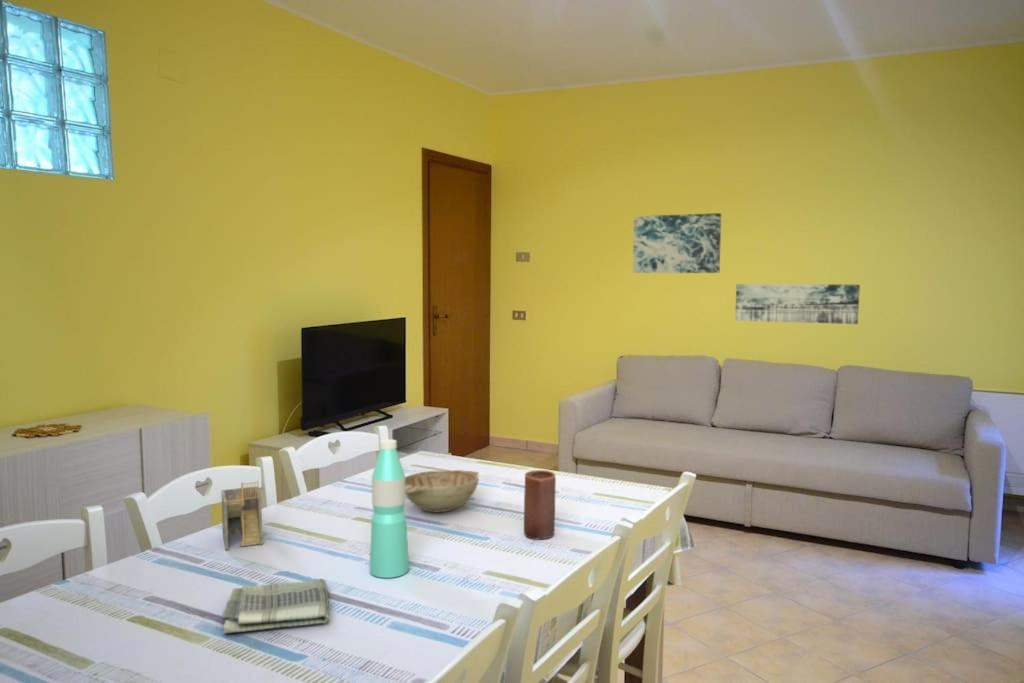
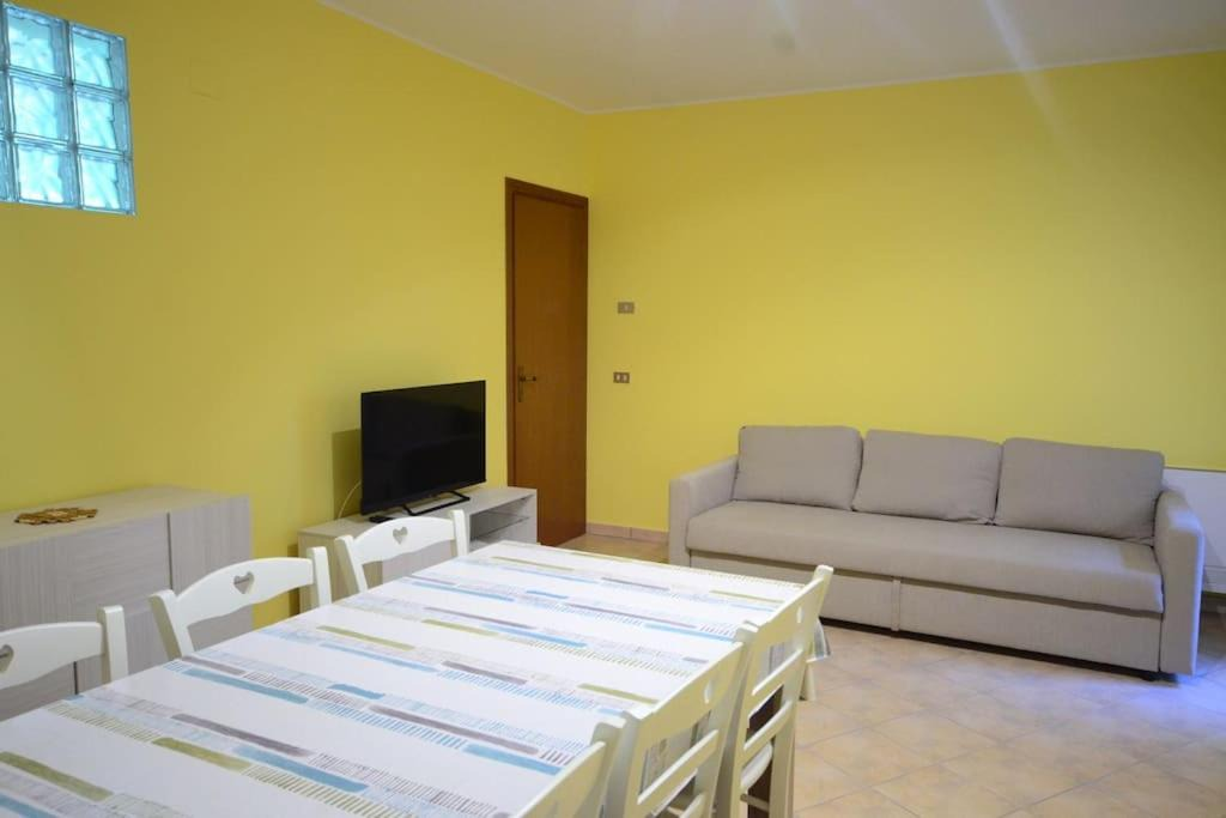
- decorative bowl (440, 492)
- candle (539, 504)
- wall art (795, 303)
- wall art (675, 244)
- napkin holder (241, 508)
- dish towel (277, 601)
- water bottle (388, 505)
